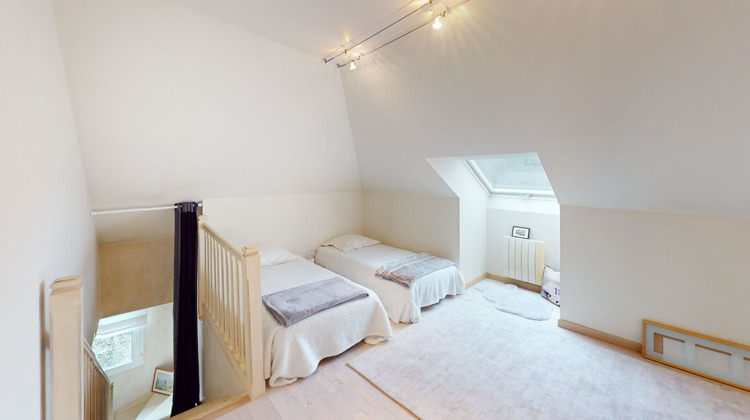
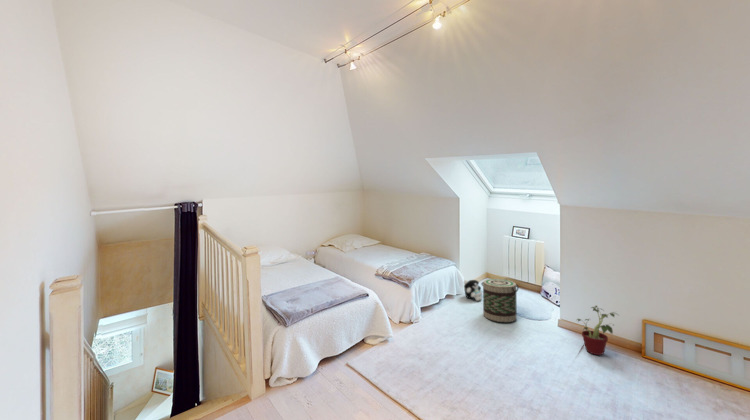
+ potted plant (598, 327)
+ plush toy (473, 289)
+ basket (499, 298)
